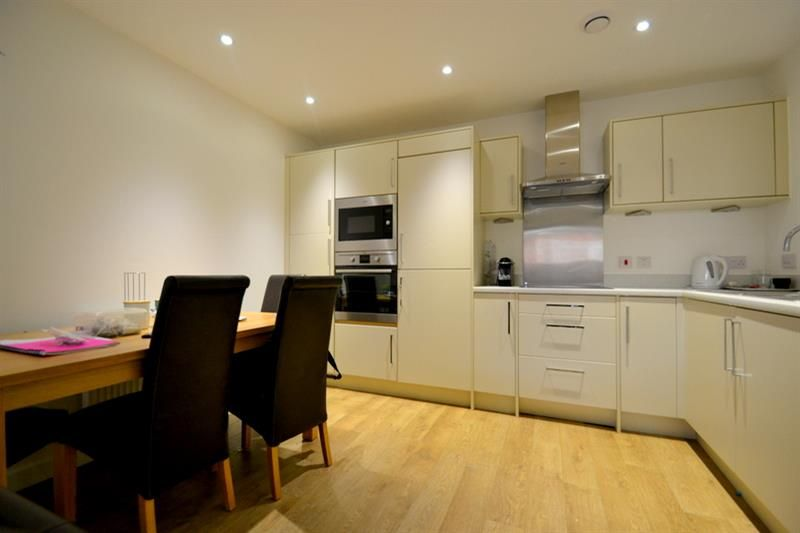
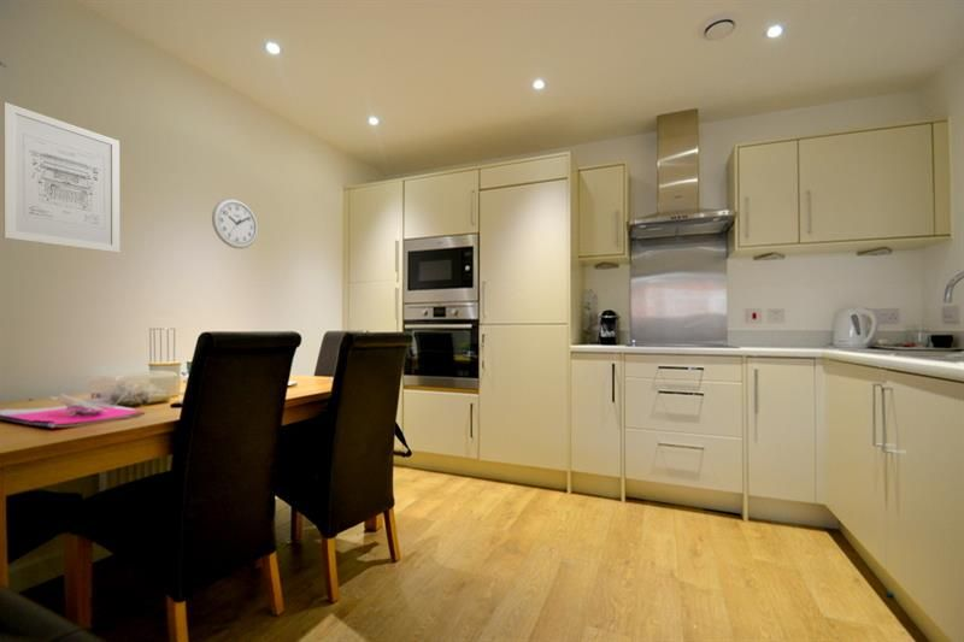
+ wall clock (236, 223)
+ wall art (66, 184)
